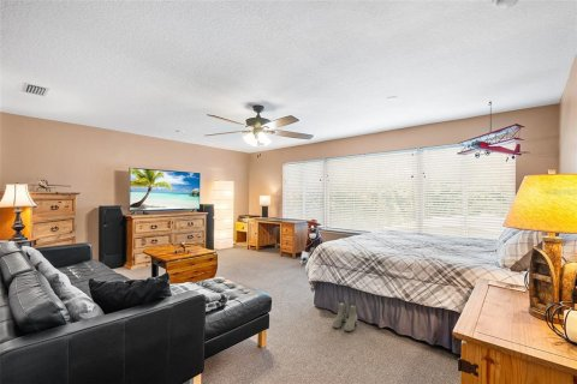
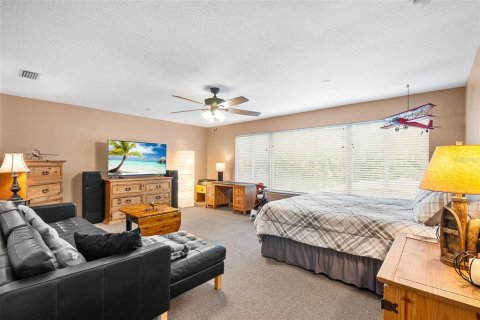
- boots (345, 314)
